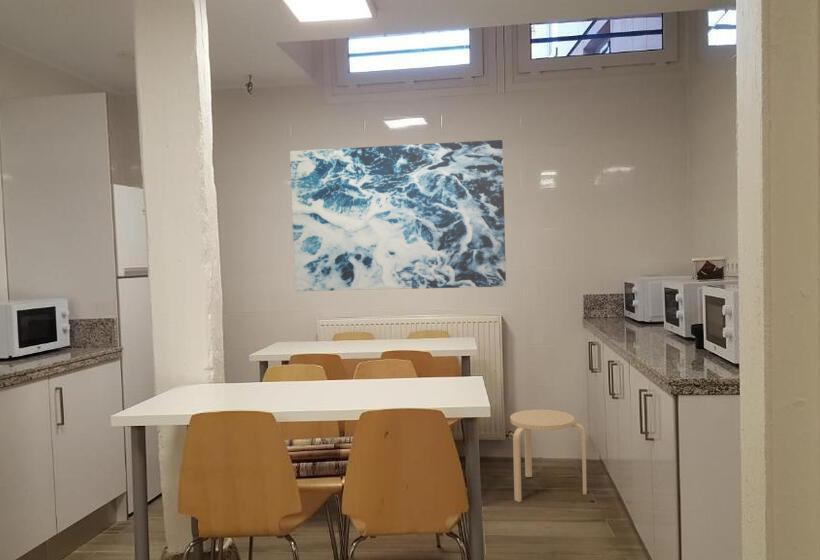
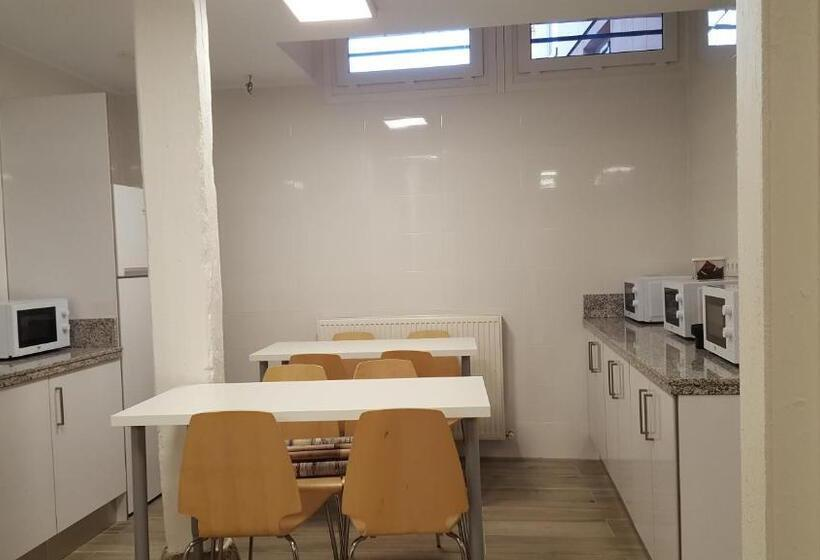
- stool (531, 454)
- wall art (396, 217)
